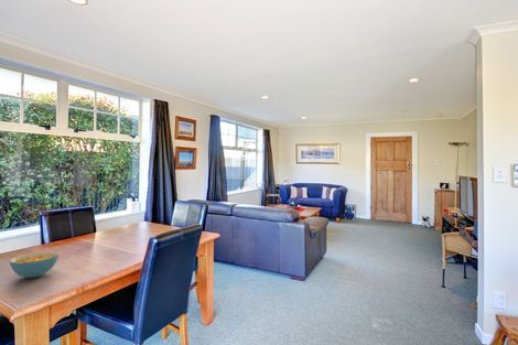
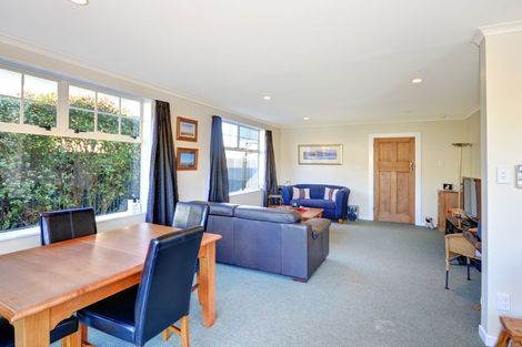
- cereal bowl (34, 266)
